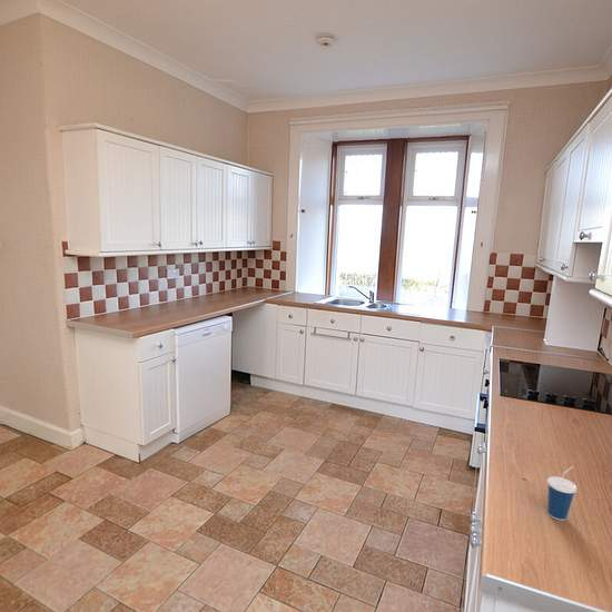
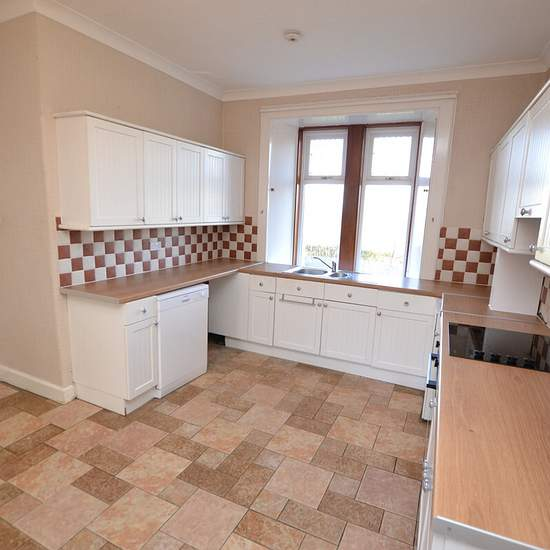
- cup (561, 491)
